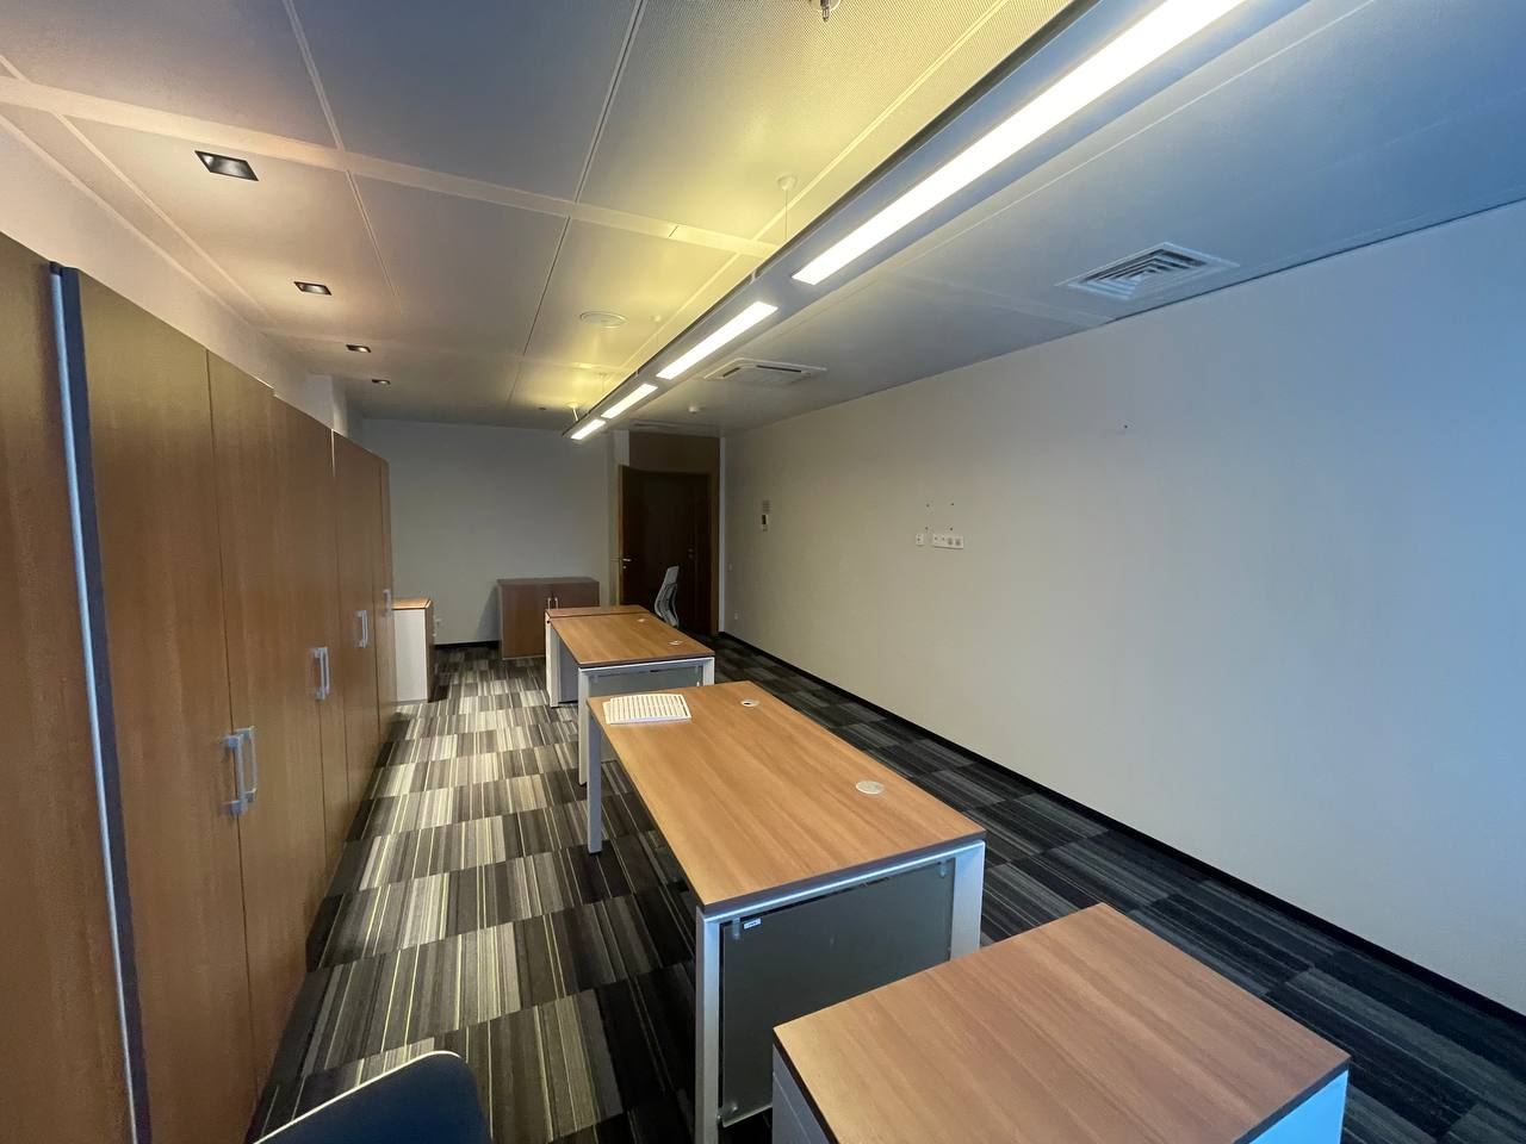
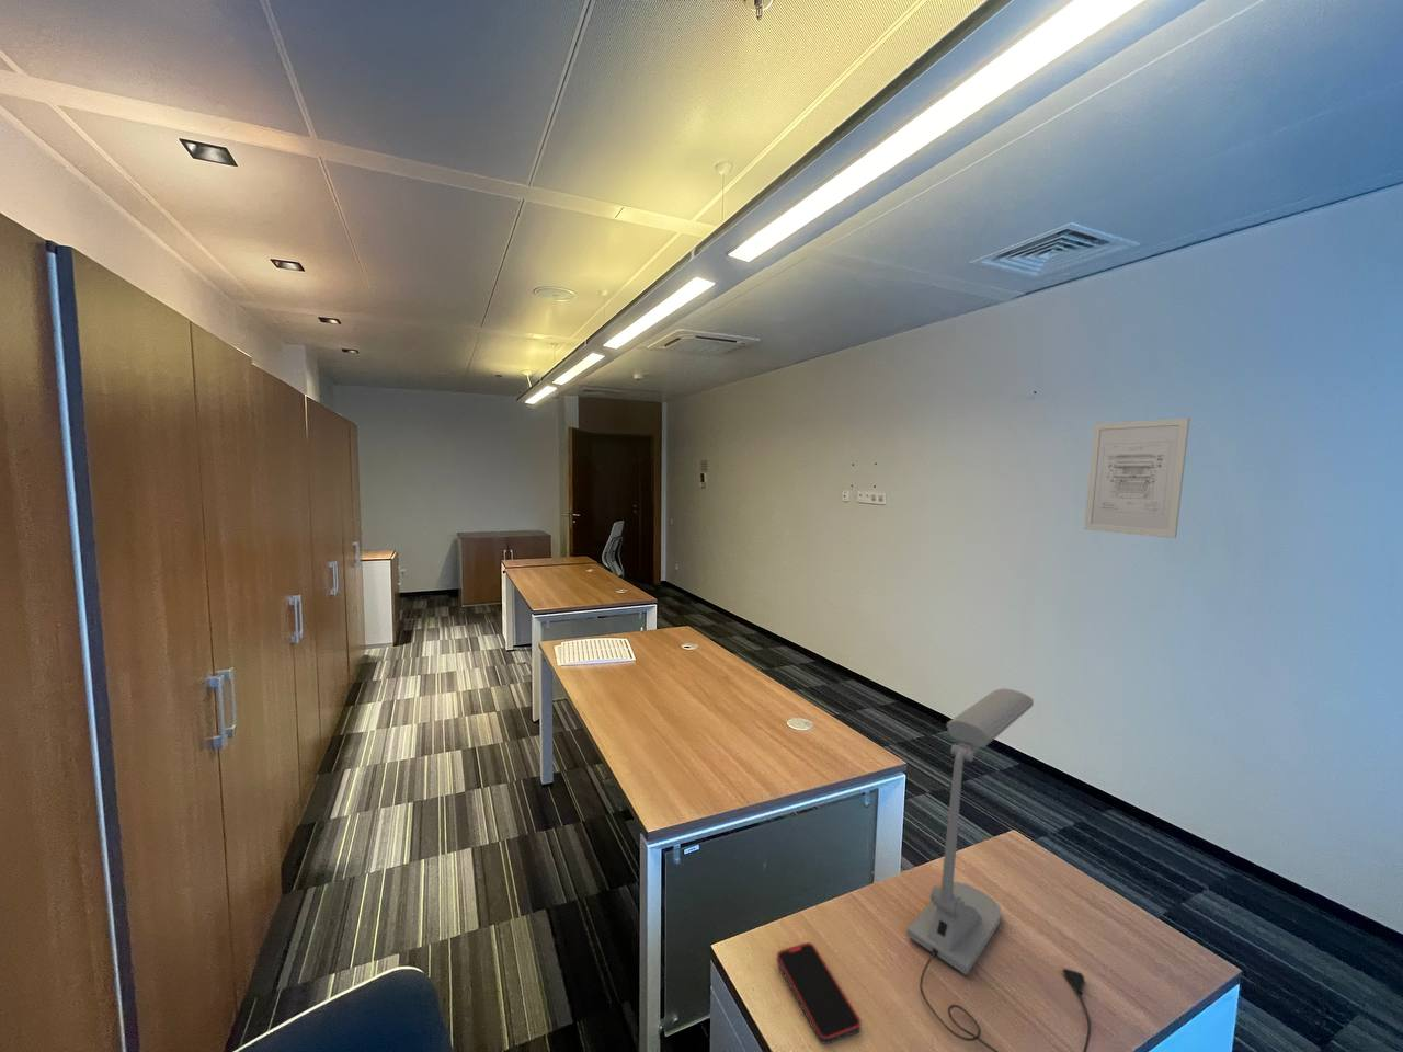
+ smartphone (815, 988)
+ desk lamp (987, 894)
+ wall art (1132, 477)
